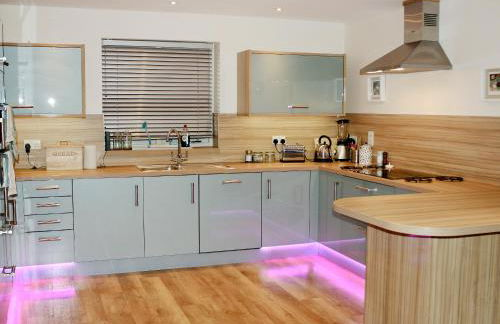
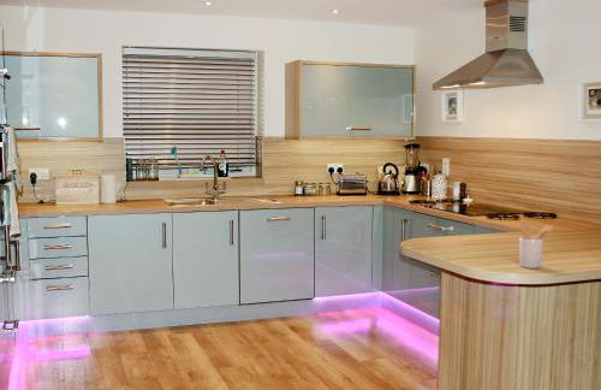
+ utensil holder (536, 244)
